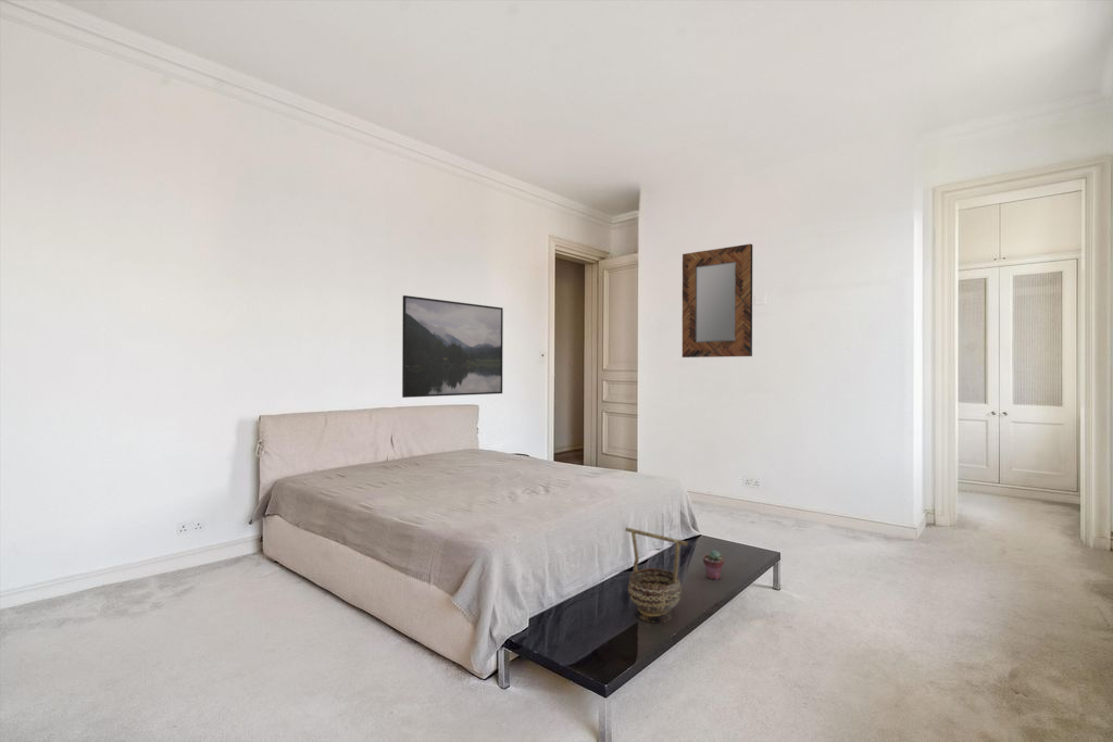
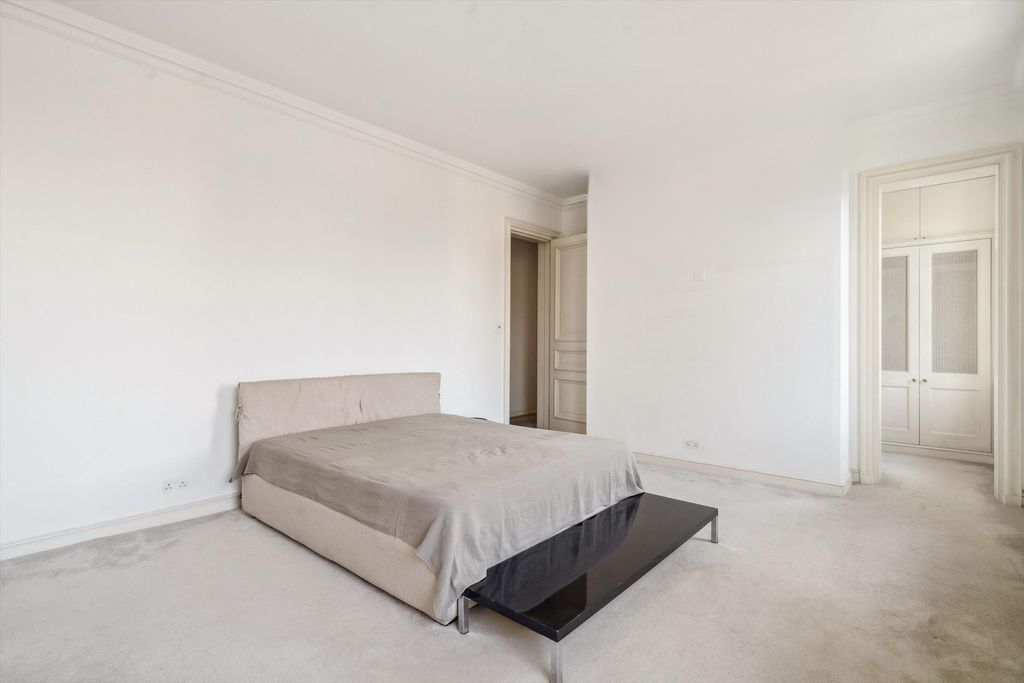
- decorative bowl (654, 574)
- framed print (457, 349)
- home mirror (715, 303)
- potted succulent (713, 563)
